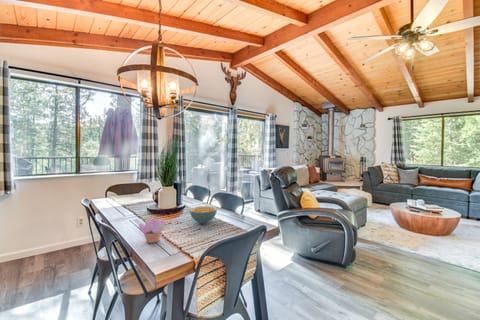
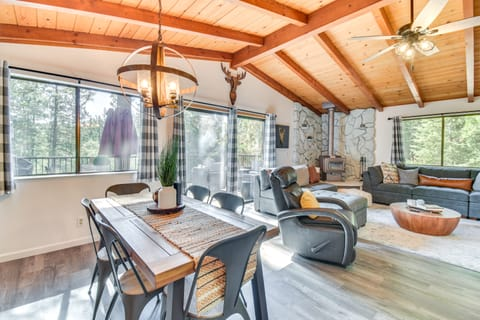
- succulent plant (154, 230)
- cereal bowl (203, 215)
